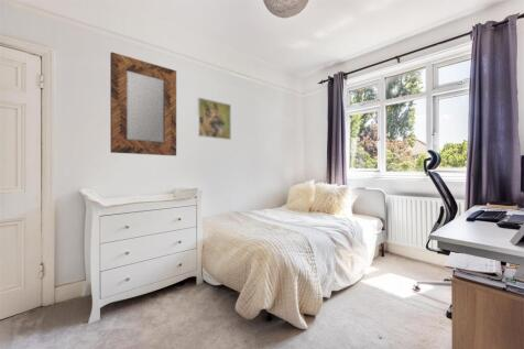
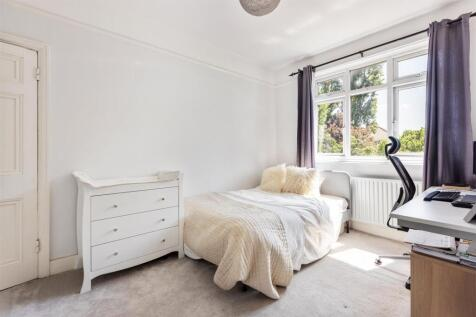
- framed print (215, 119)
- home mirror (145, 108)
